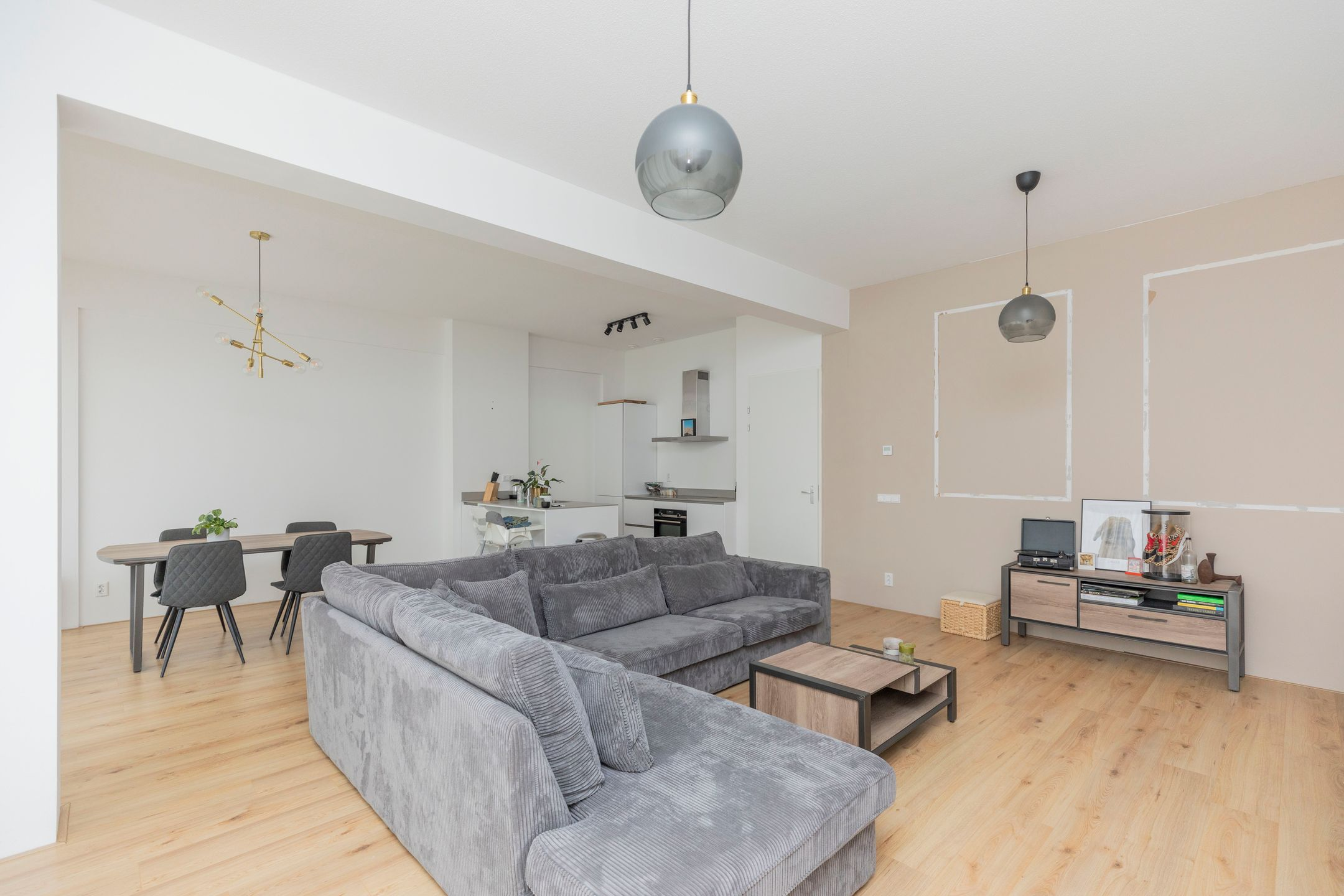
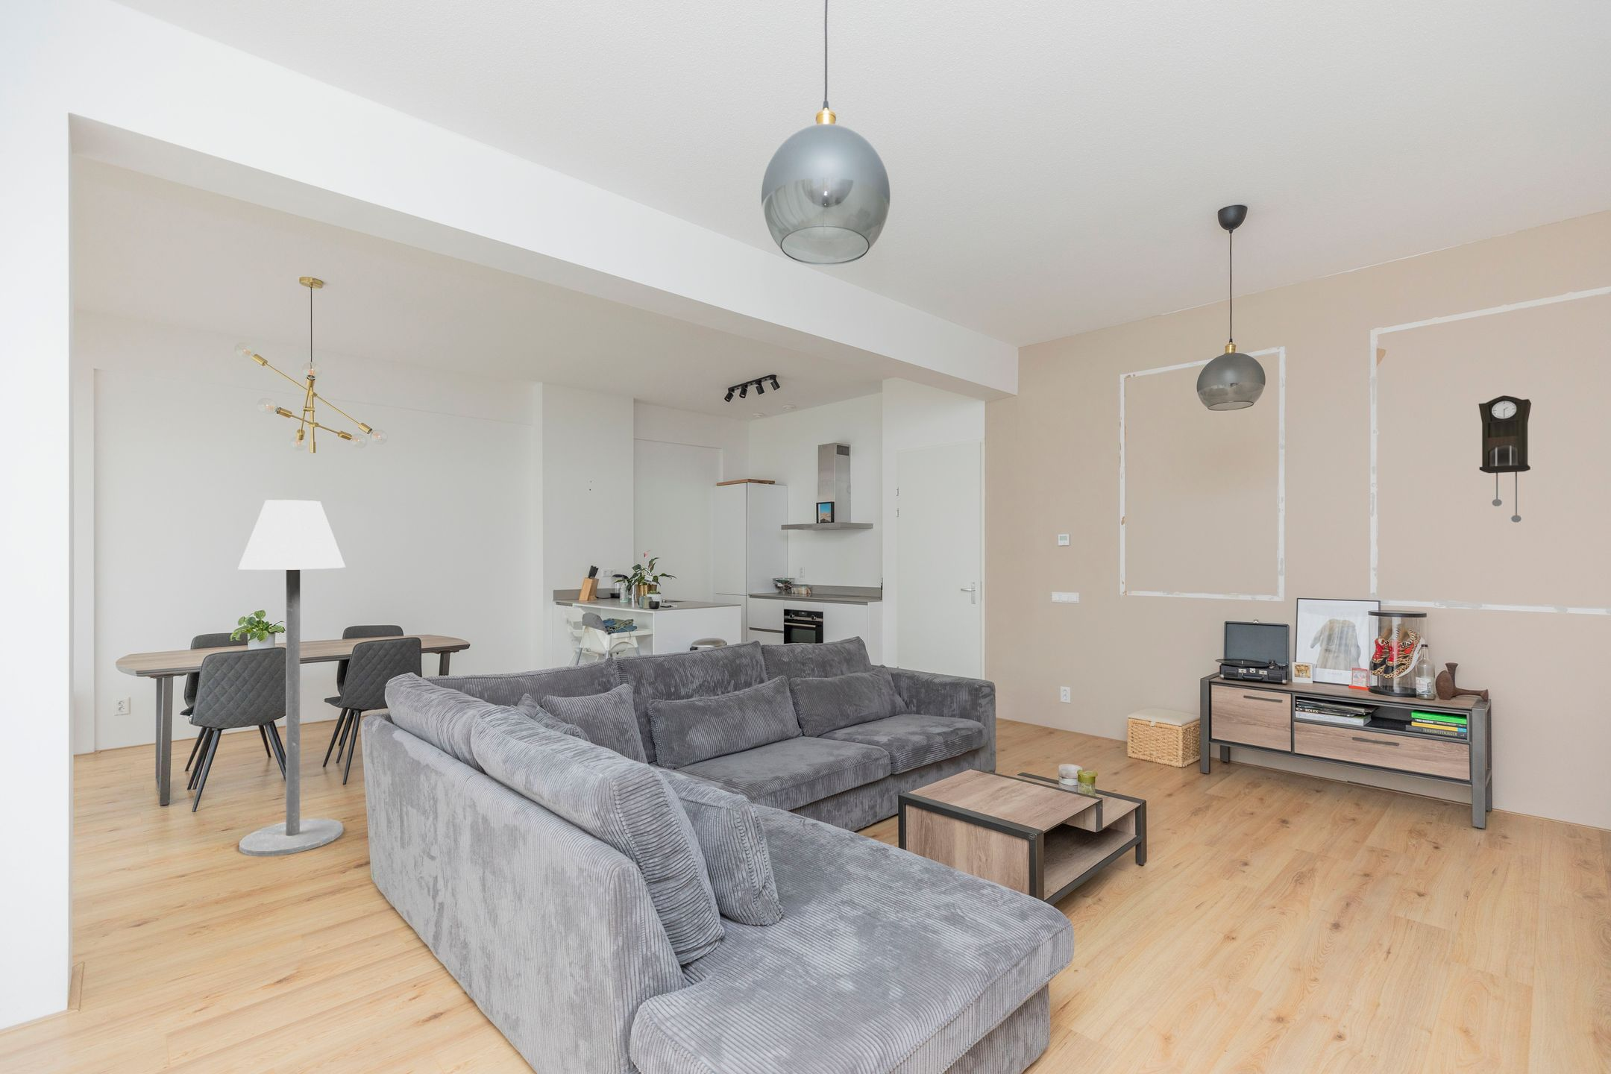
+ floor lamp (292, 670)
+ pendulum clock (1504, 459)
